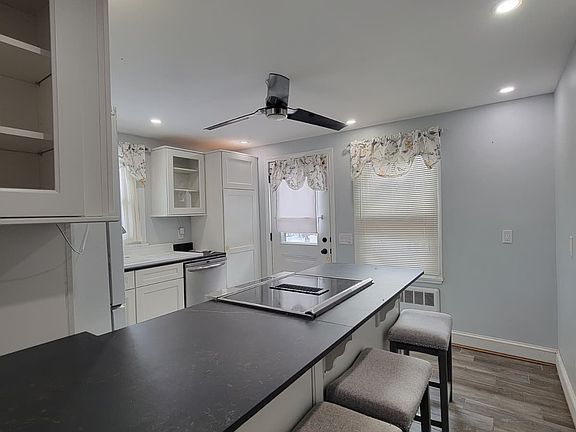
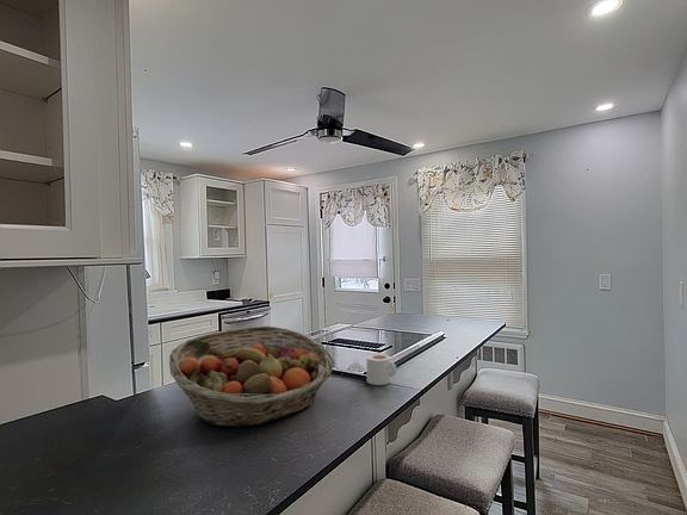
+ mug (382, 370)
+ fruit basket (255, 370)
